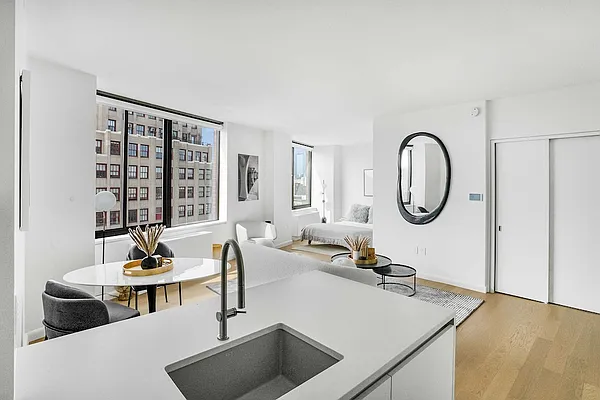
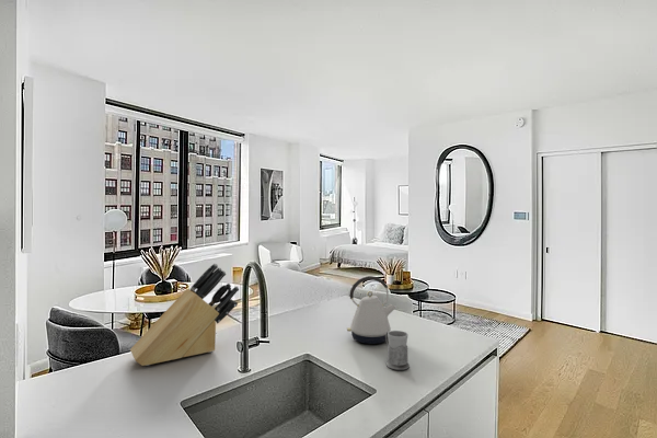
+ mug (394, 347)
+ knife block (187, 309)
+ kettle (371, 307)
